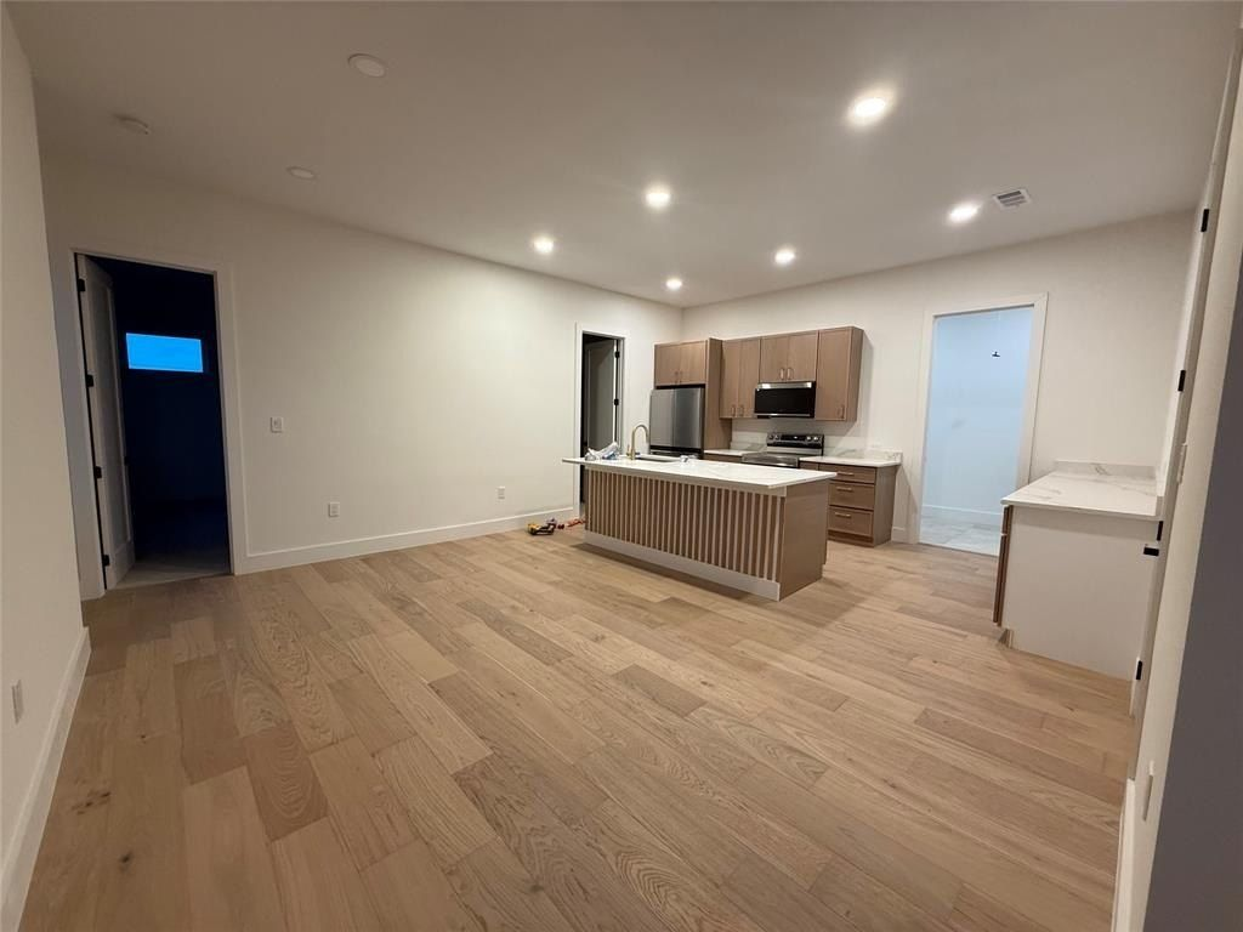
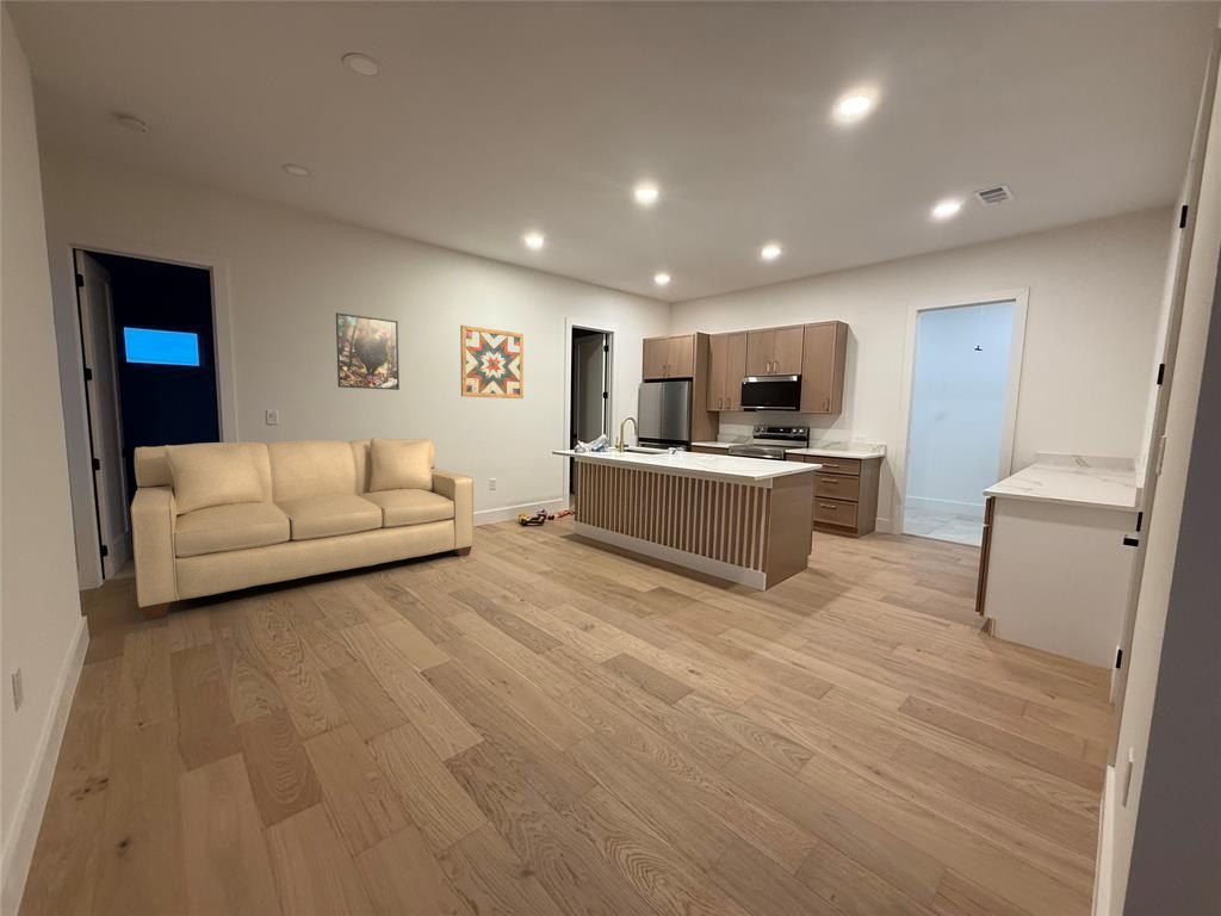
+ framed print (368, 353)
+ wall art (492, 364)
+ sofa (323, 503)
